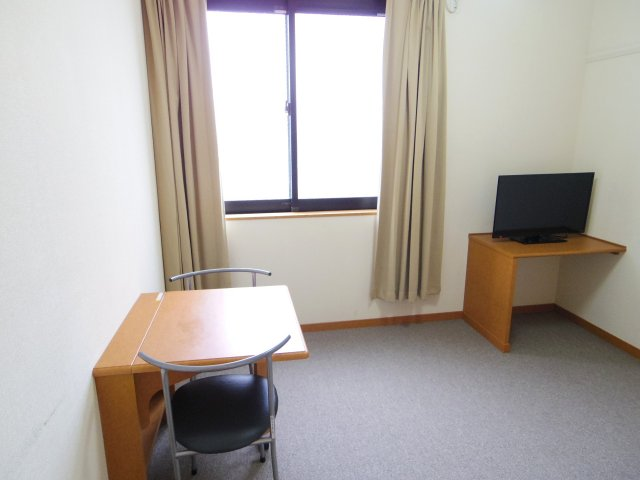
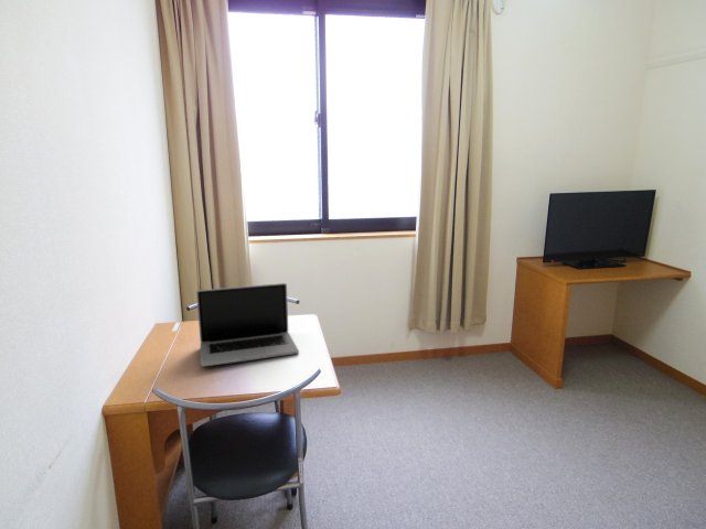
+ laptop (247, 322)
